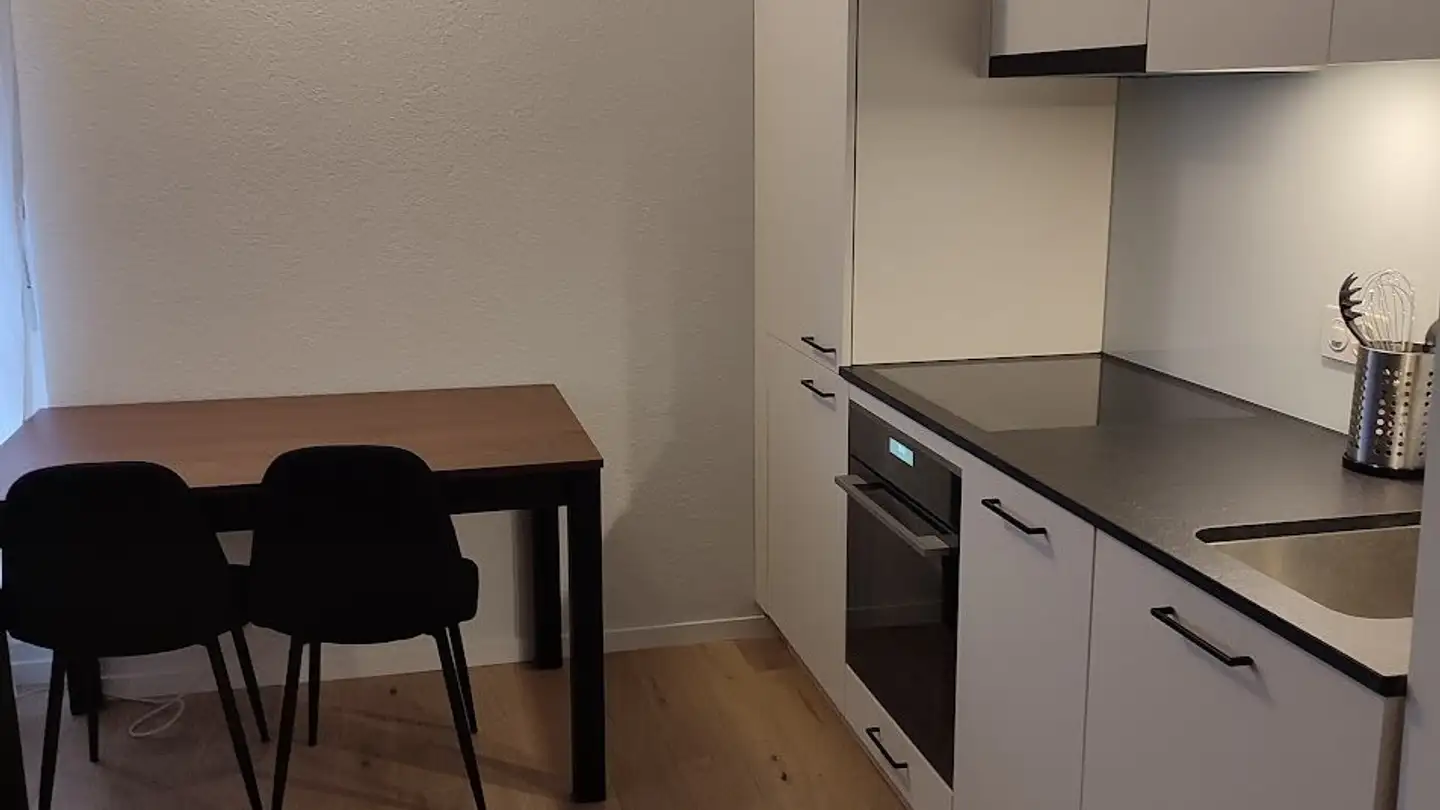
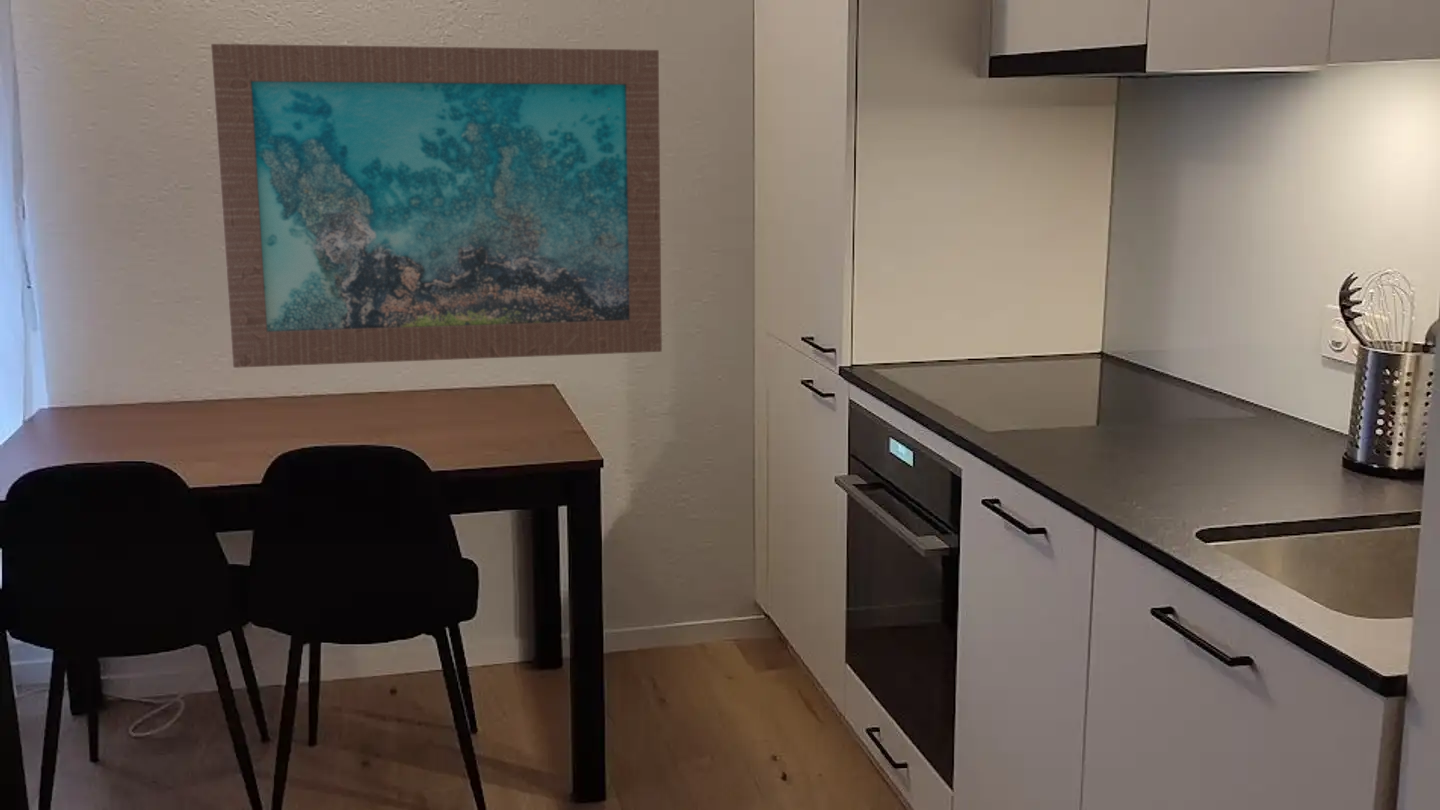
+ wall art (448, 206)
